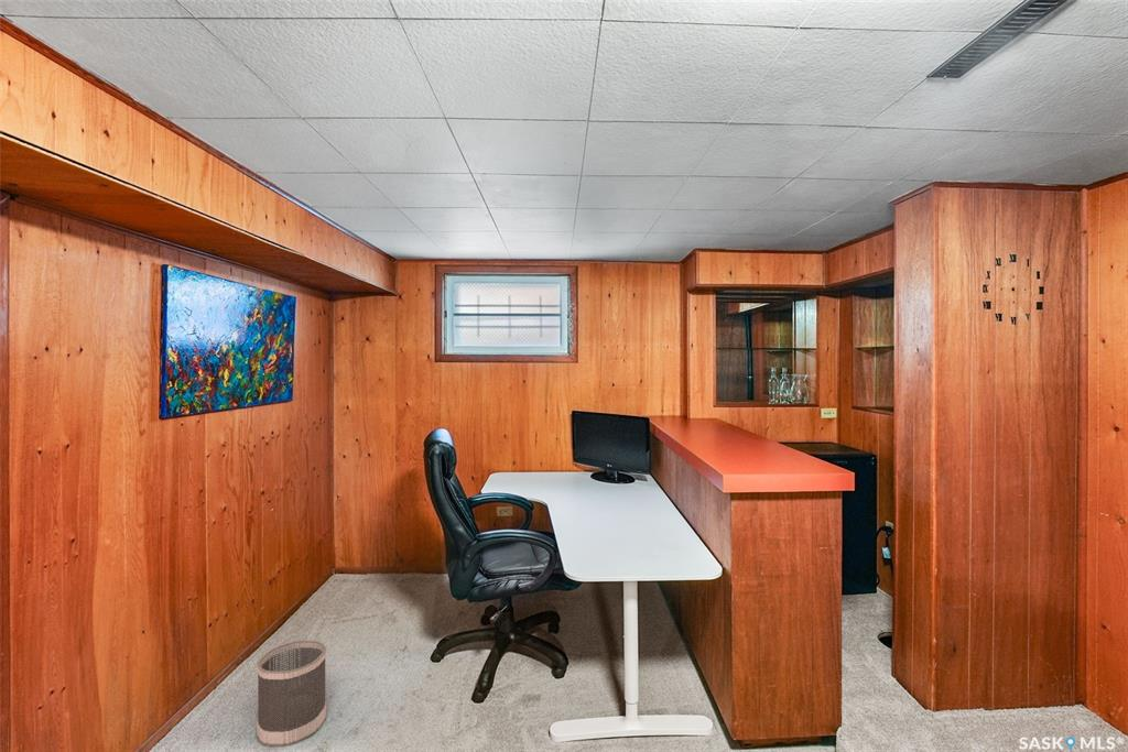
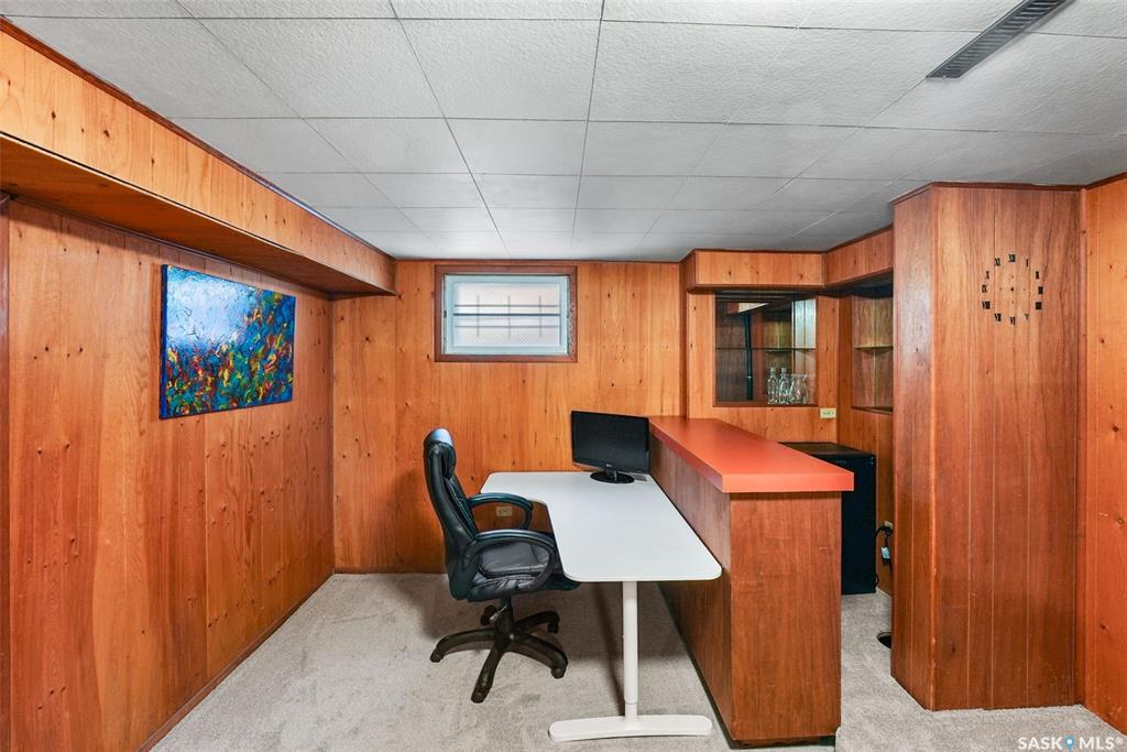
- wastebasket (292, 690)
